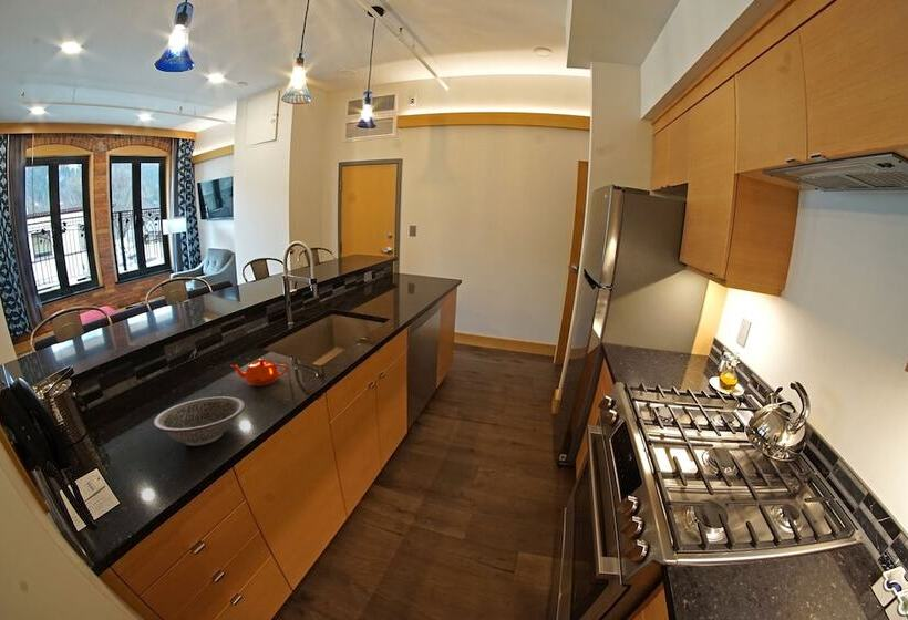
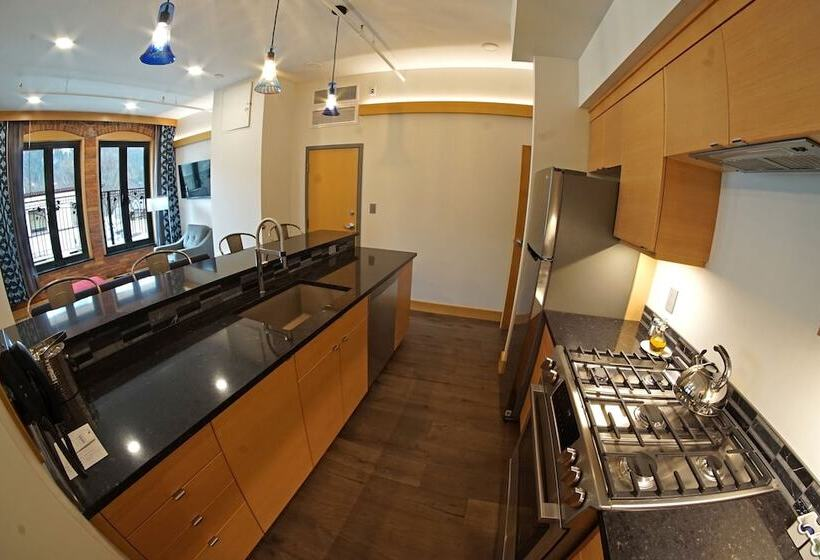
- teapot (260, 370)
- decorative bowl (203, 424)
